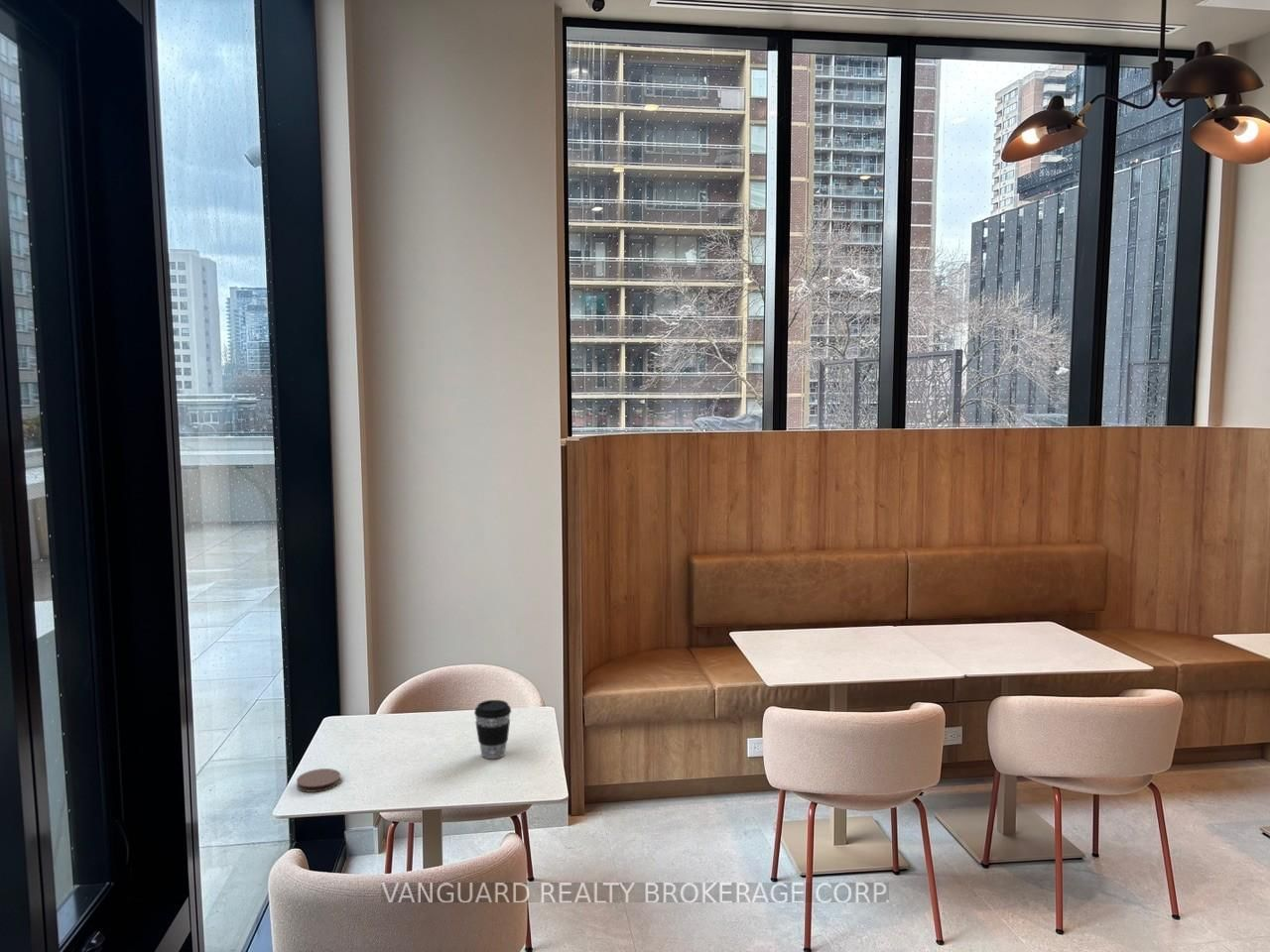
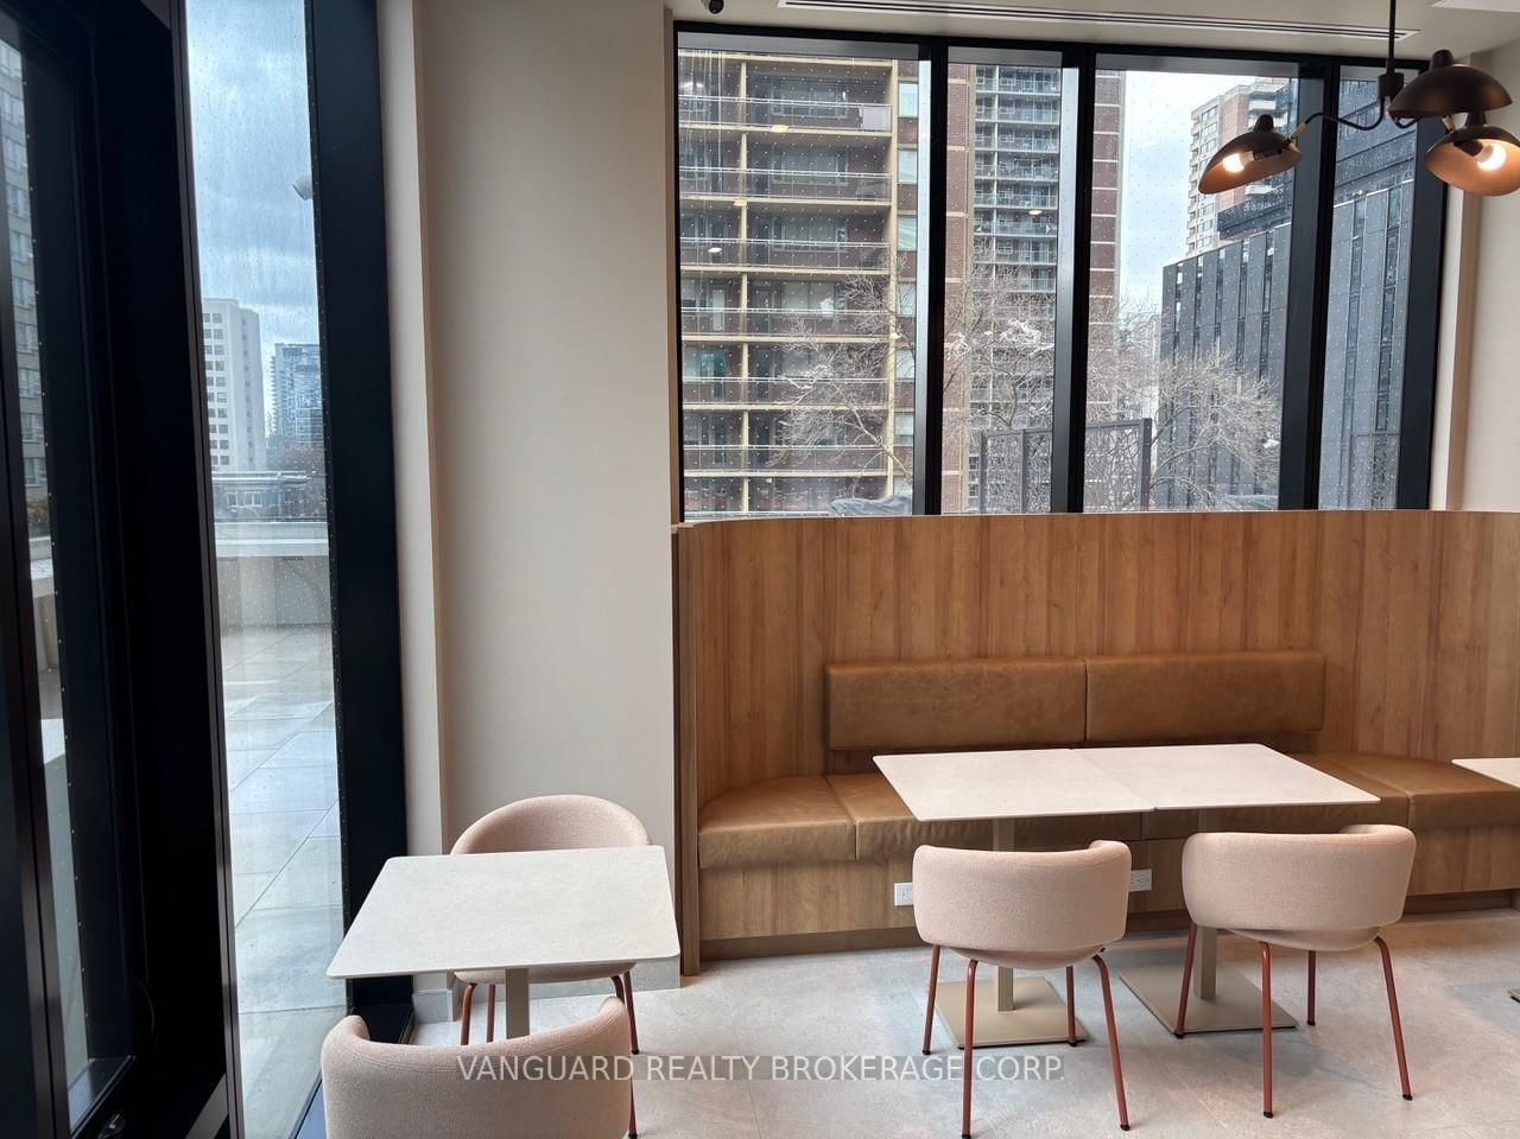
- coffee cup (493, 729)
- coaster (318, 779)
